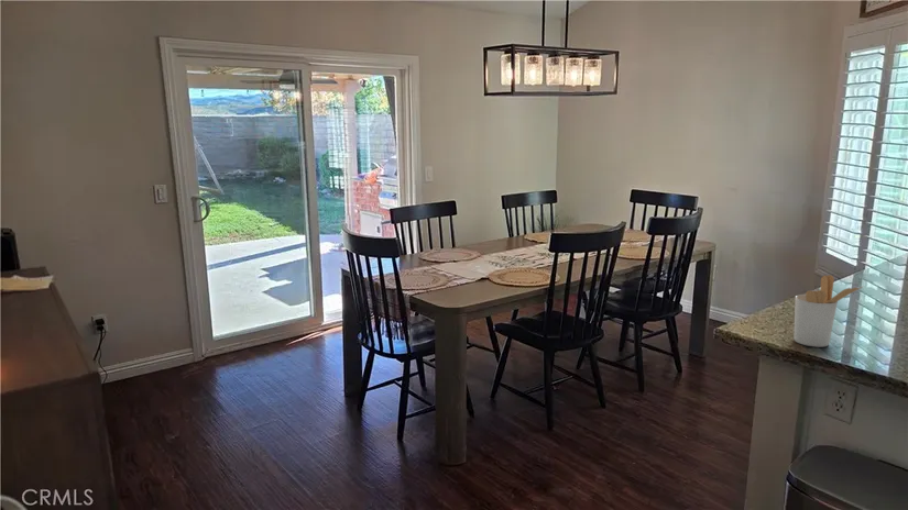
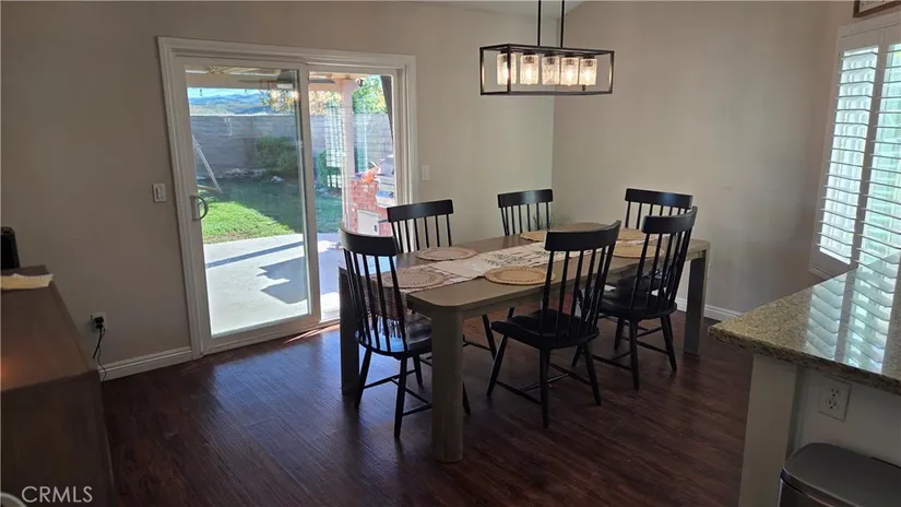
- utensil holder (824, 311)
